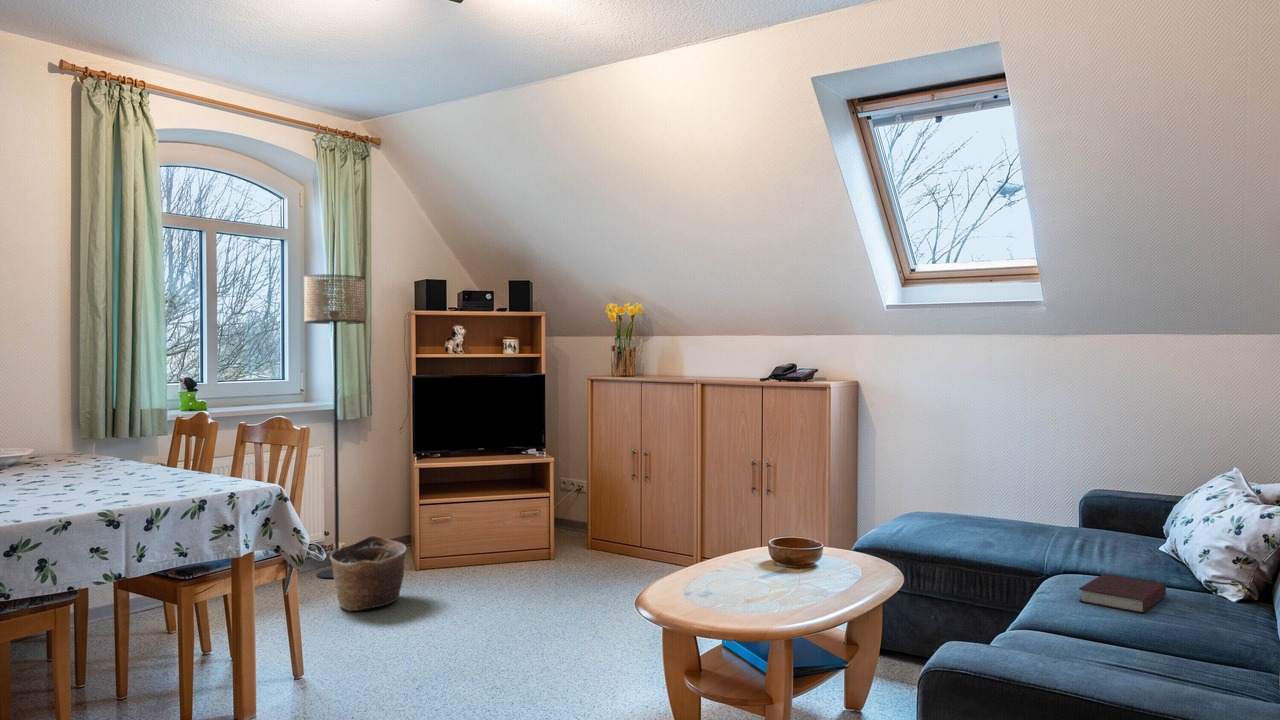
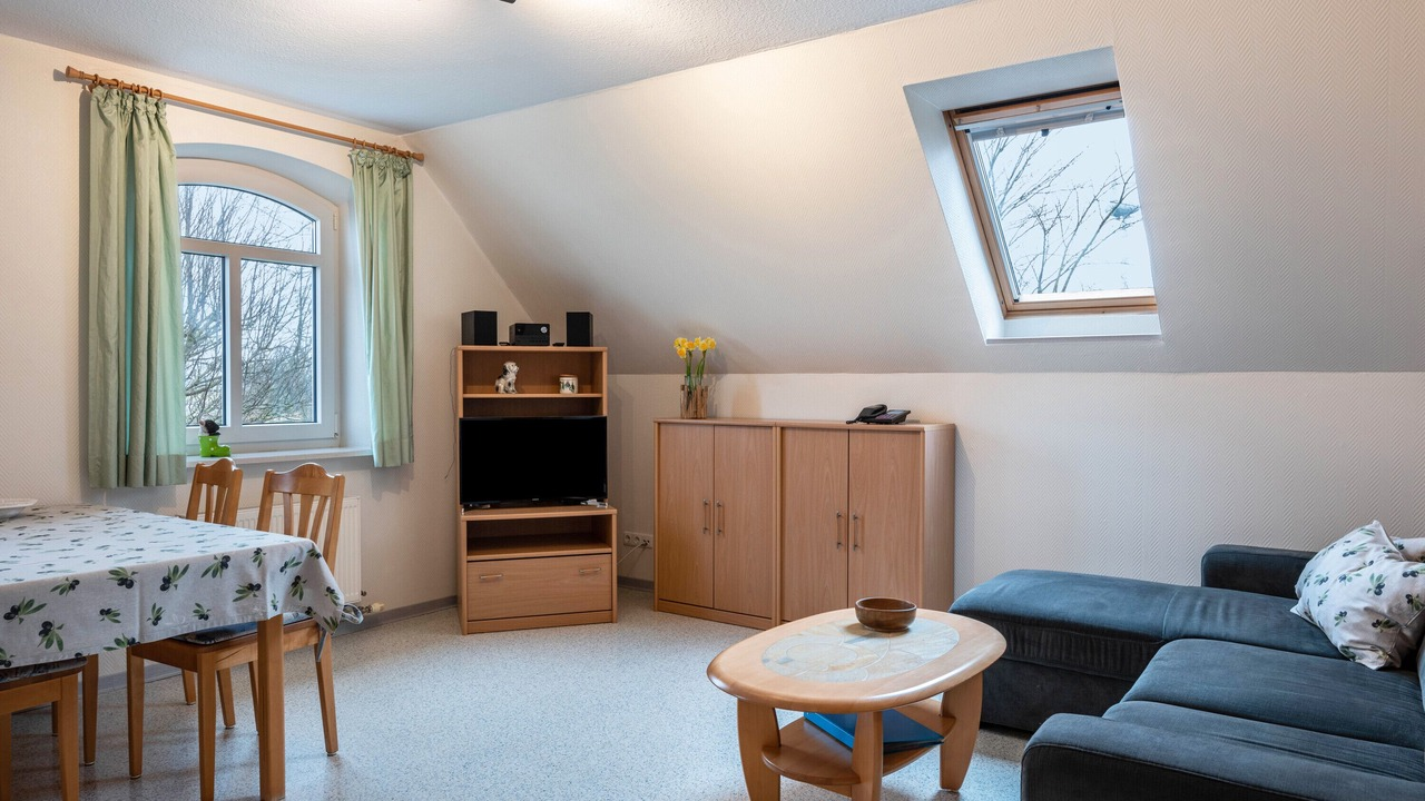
- basket (369, 573)
- floor lamp (335, 425)
- book (1122, 592)
